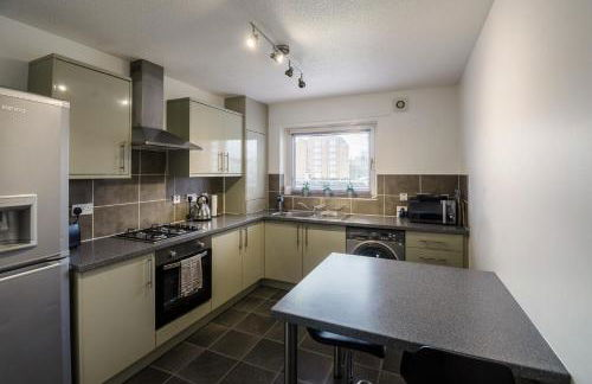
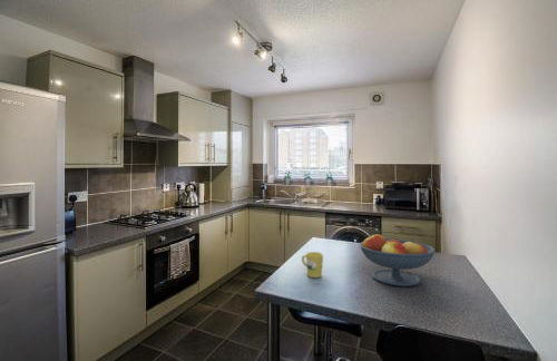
+ fruit bowl (395, 256)
+ mug (311, 263)
